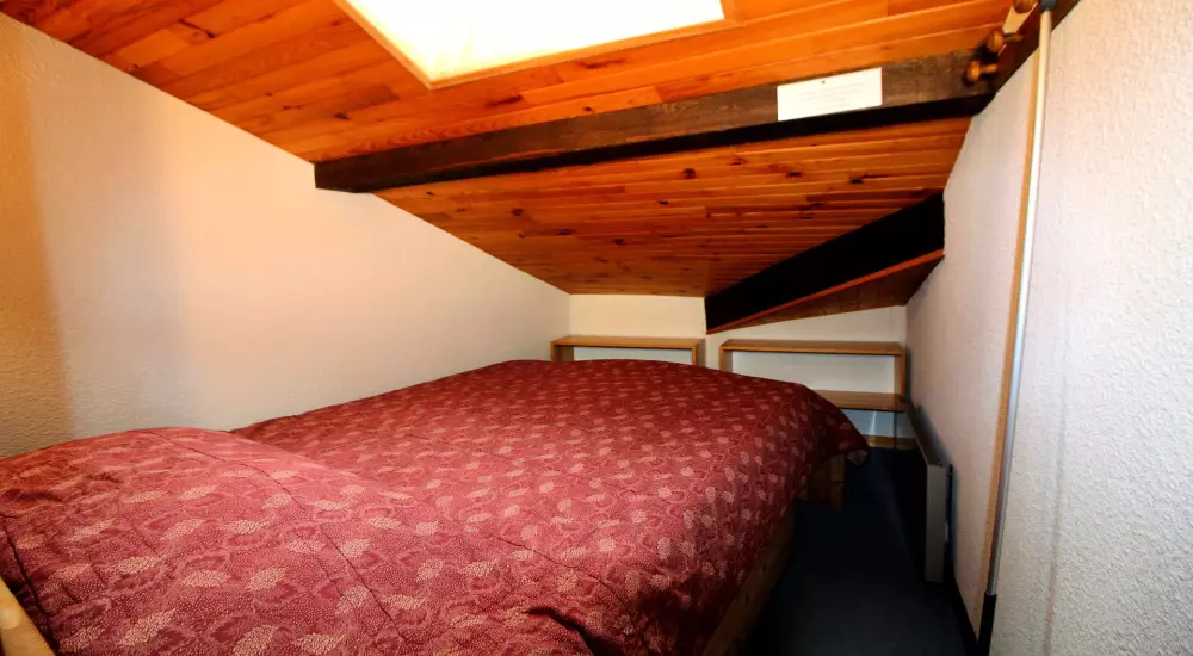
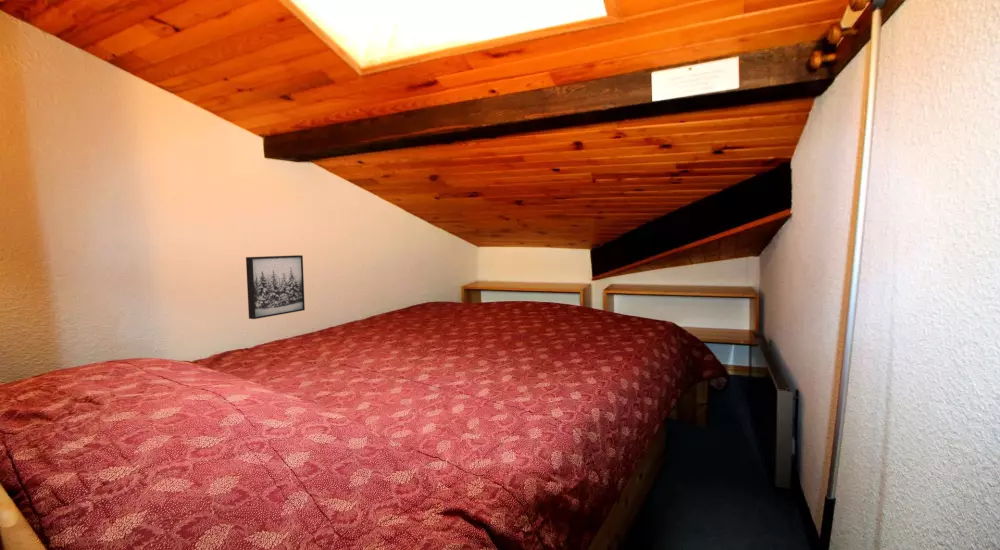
+ wall art (277, 285)
